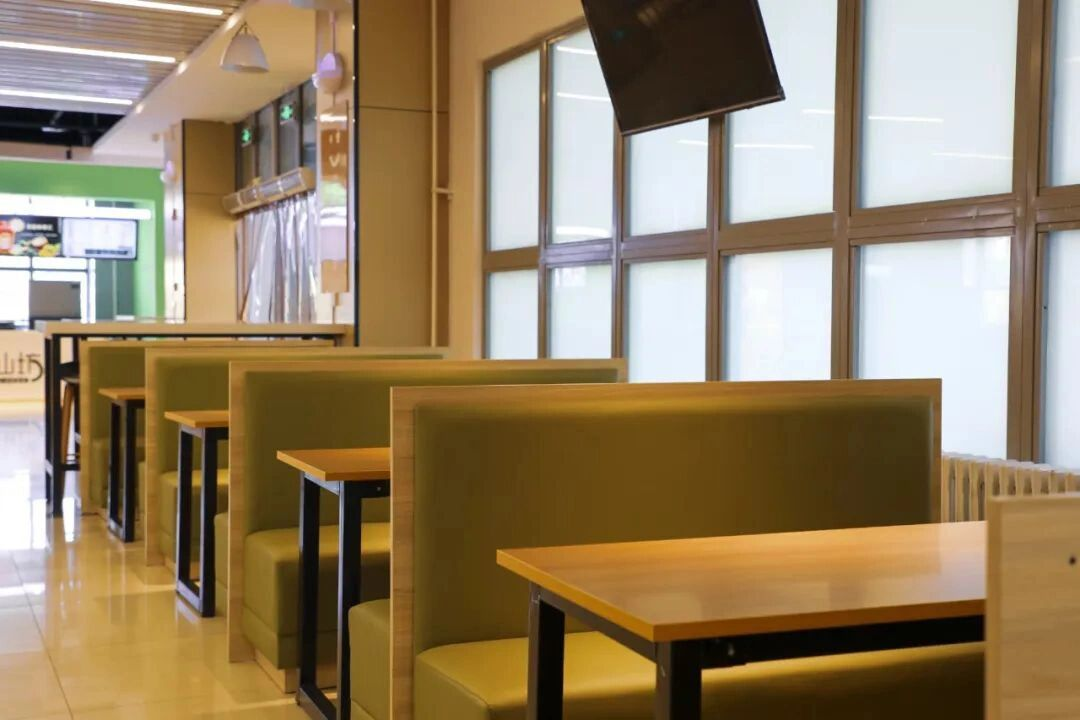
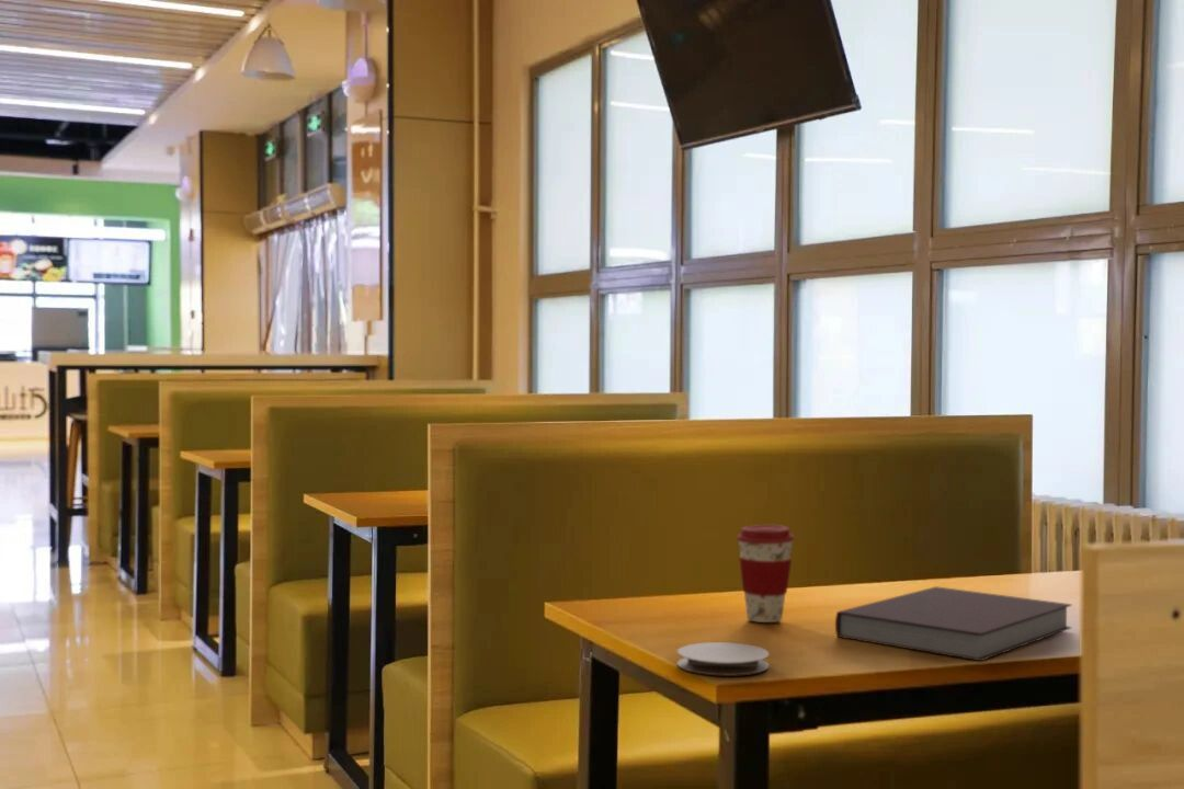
+ coffee cup (764, 573)
+ coaster (722, 658)
+ notebook (955, 619)
